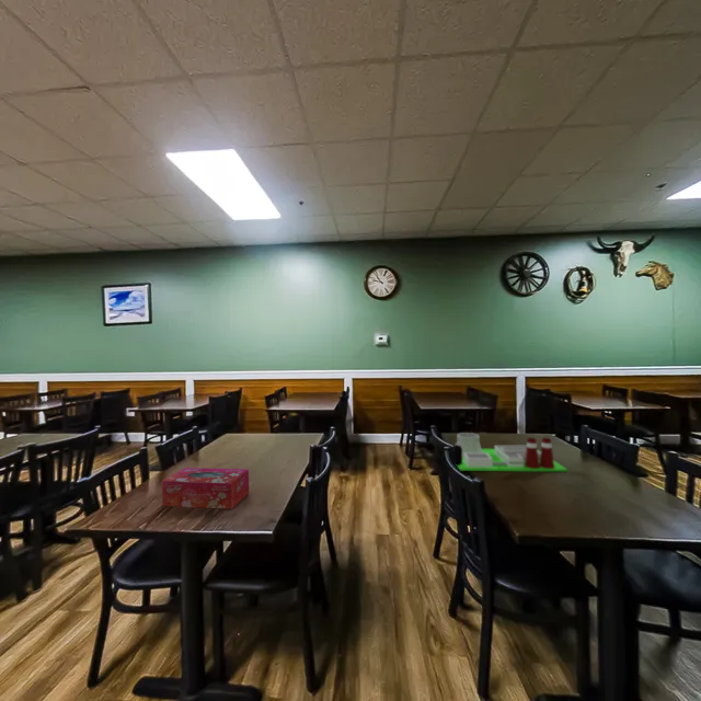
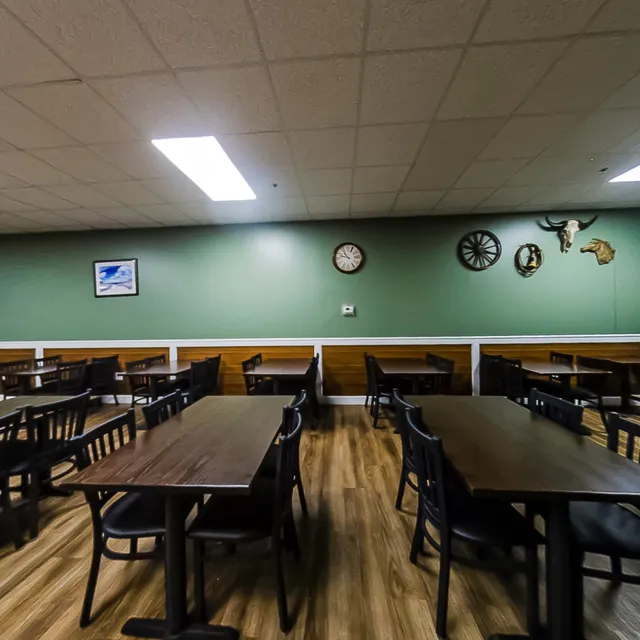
- tissue box (207, 486)
- architectural model (501, 446)
